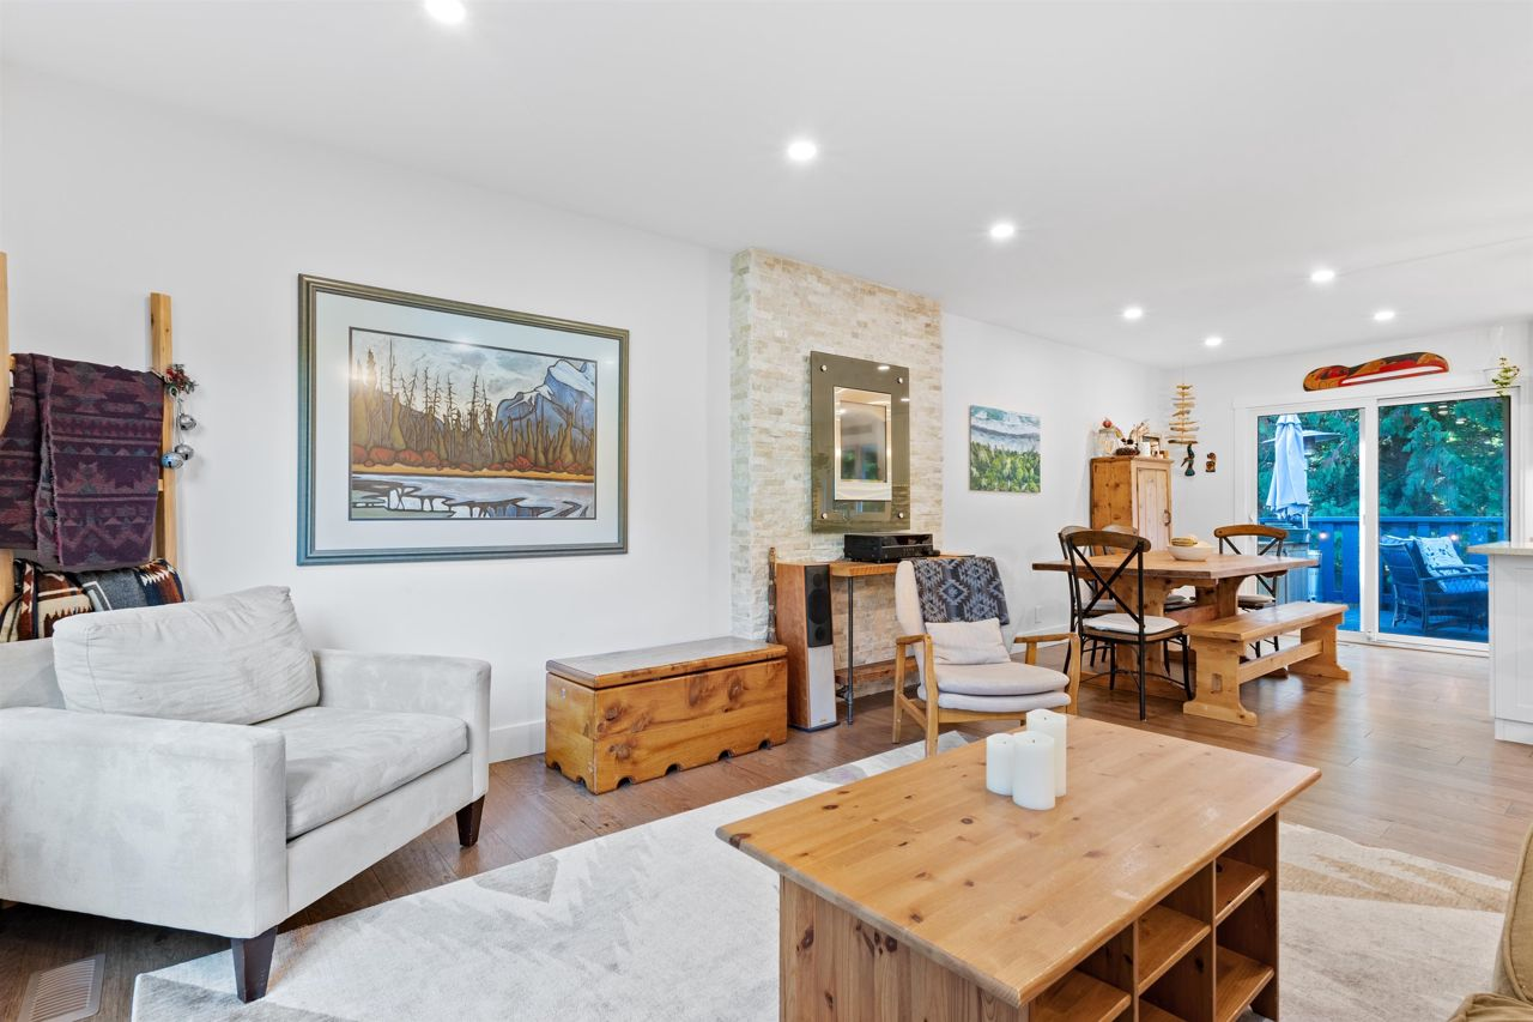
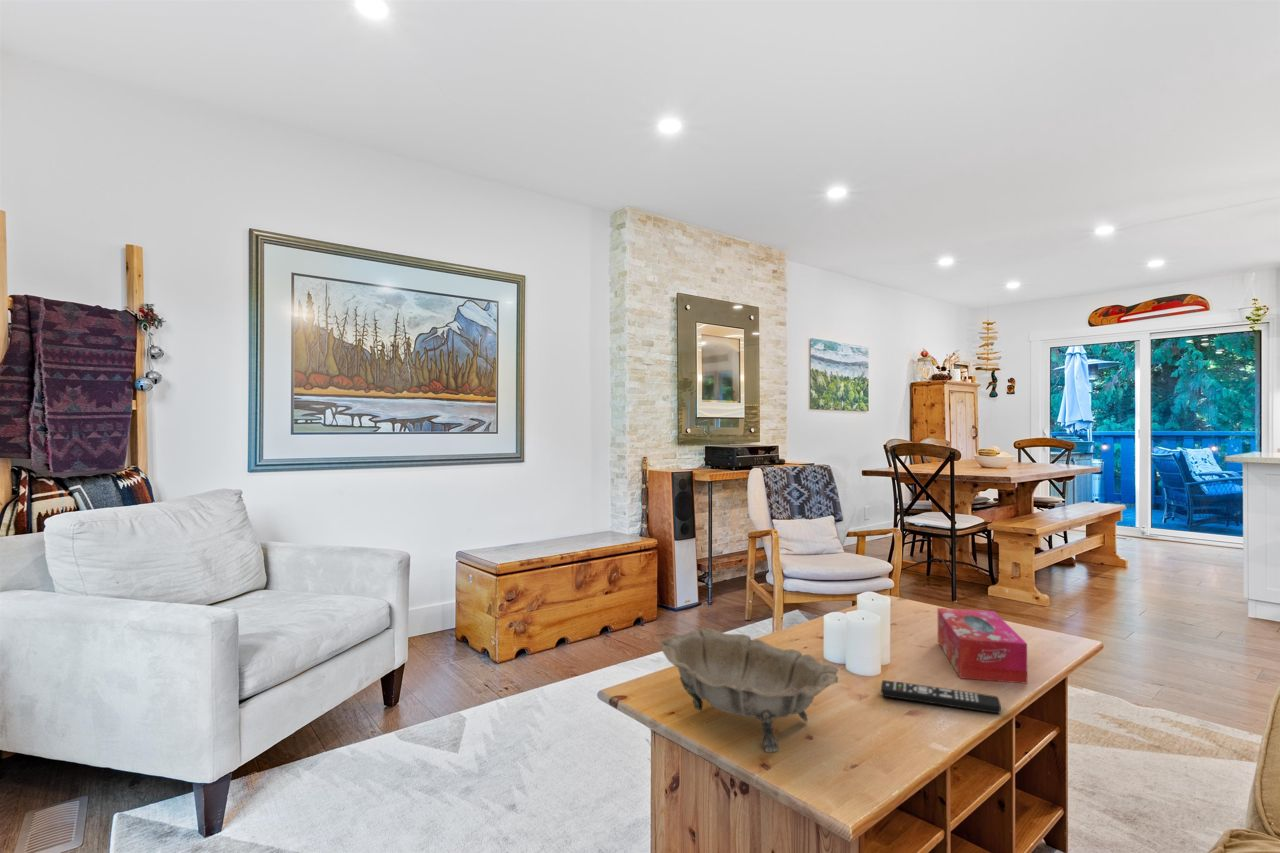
+ decorative bowl (746, 686)
+ tissue box (978, 642)
+ remote control (938, 696)
